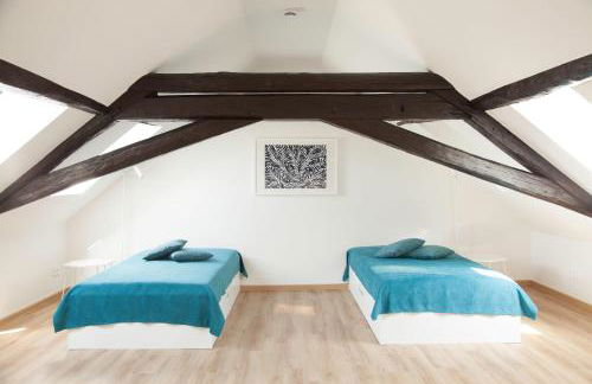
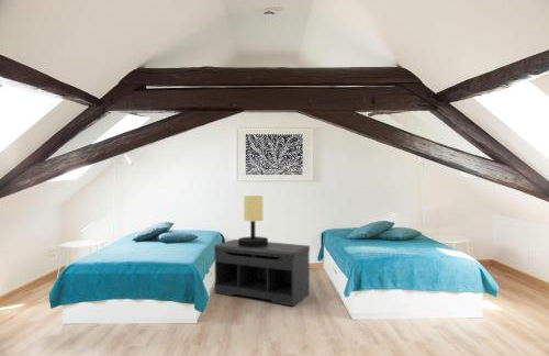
+ table lamp (253, 220)
+ bench (261, 269)
